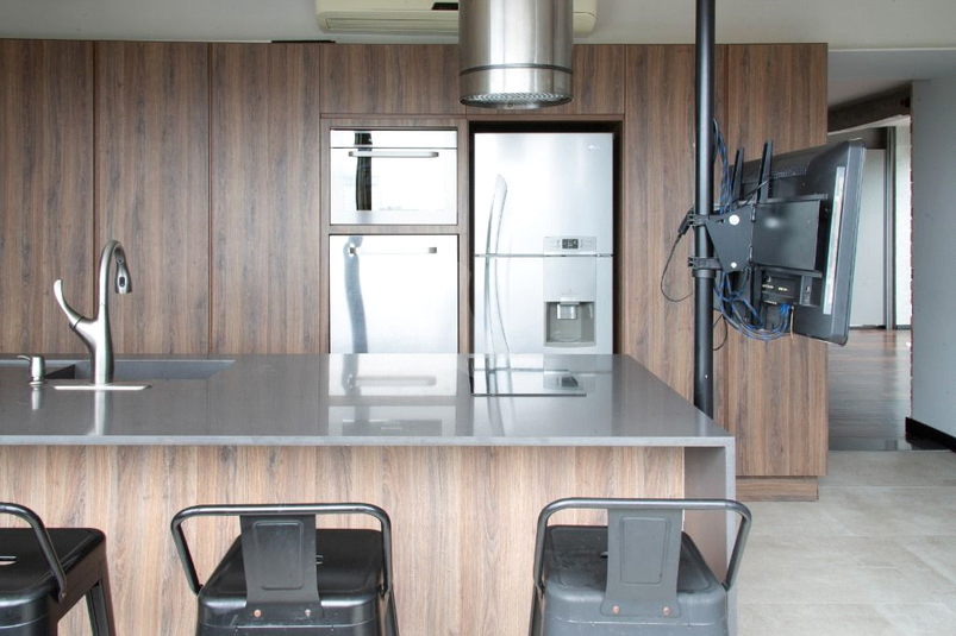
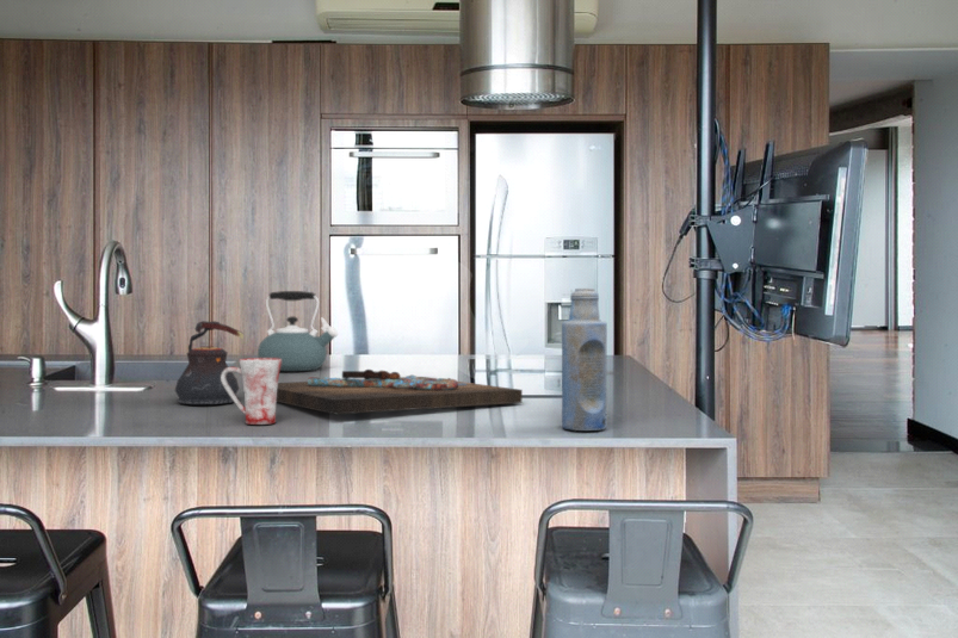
+ kettle (298, 329)
+ cutting board (383, 384)
+ teapot (206, 361)
+ mug (251, 390)
+ bottle (583, 358)
